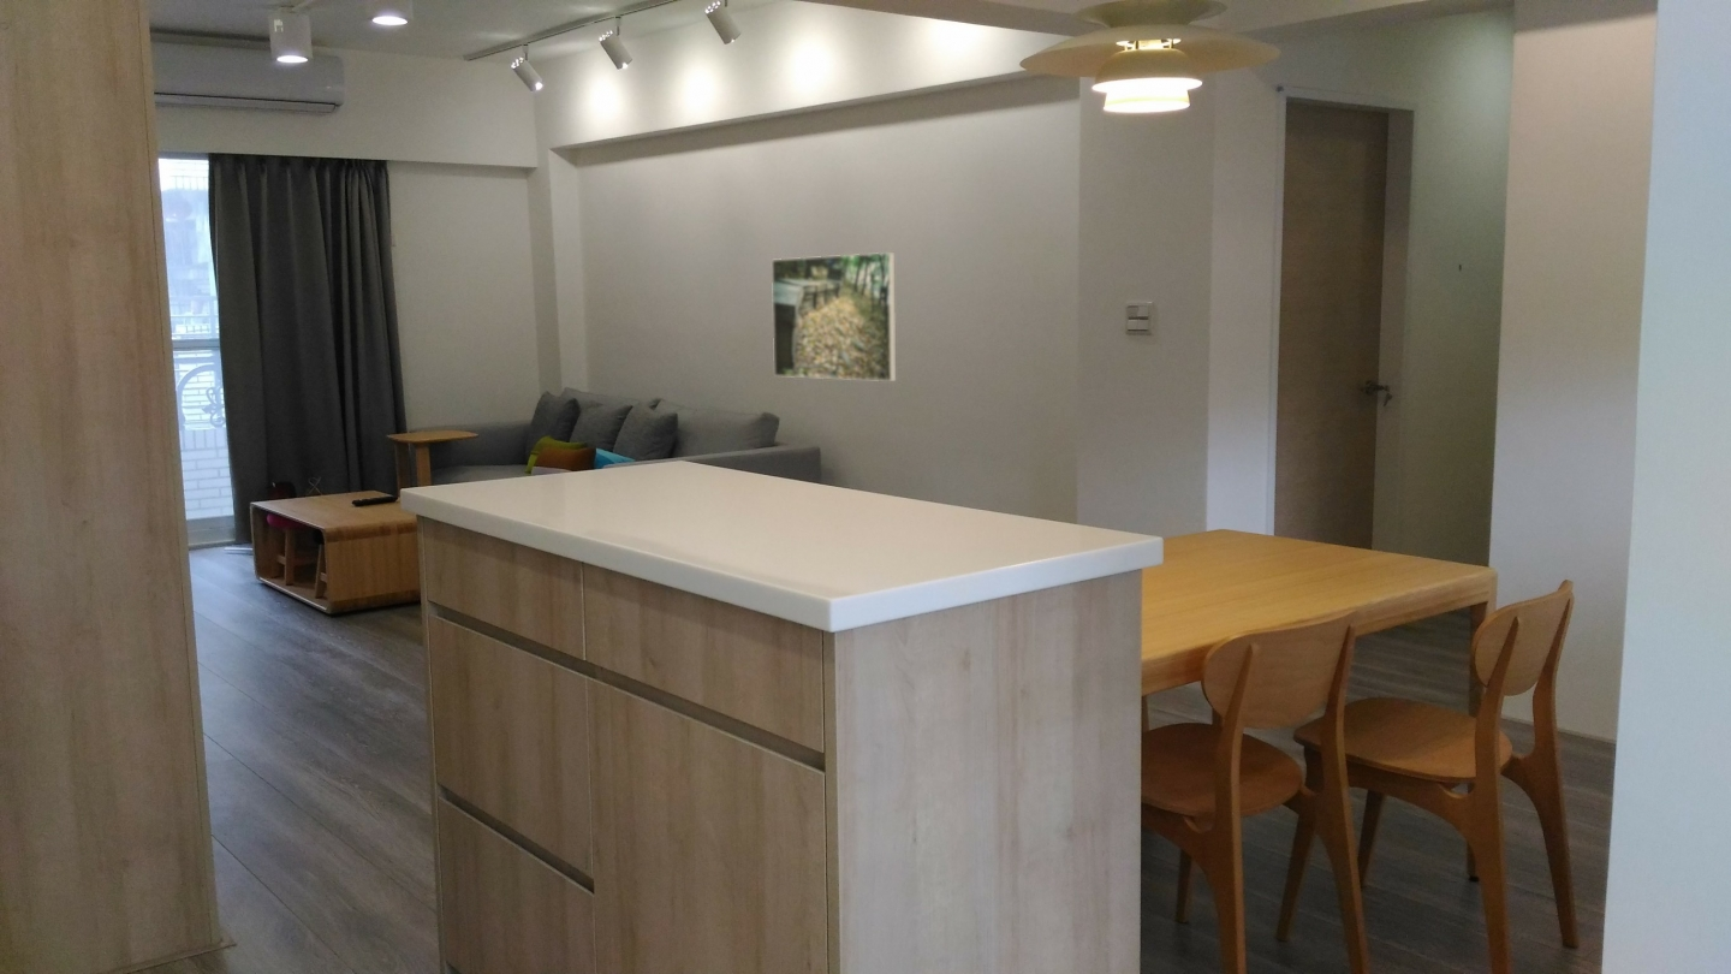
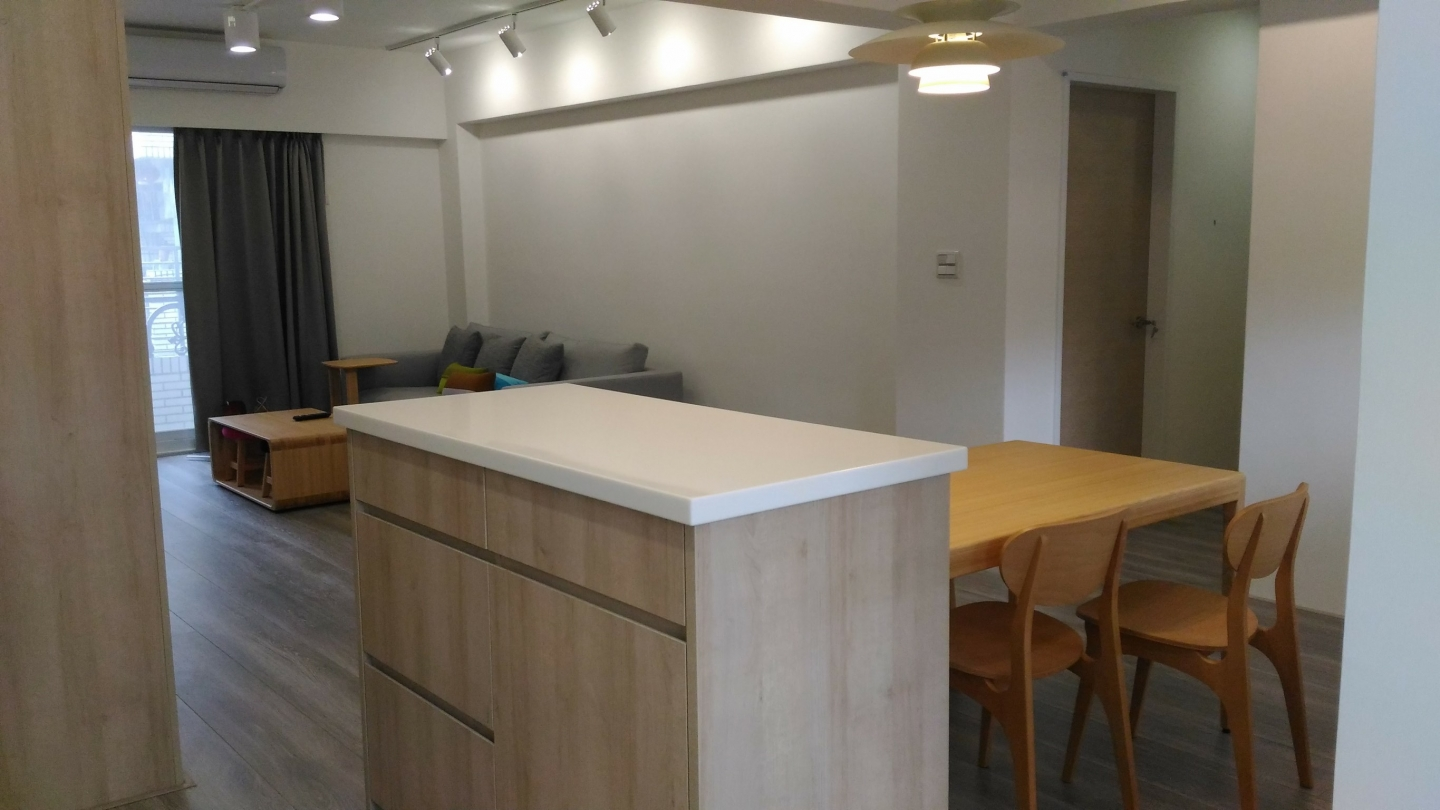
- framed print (831, 317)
